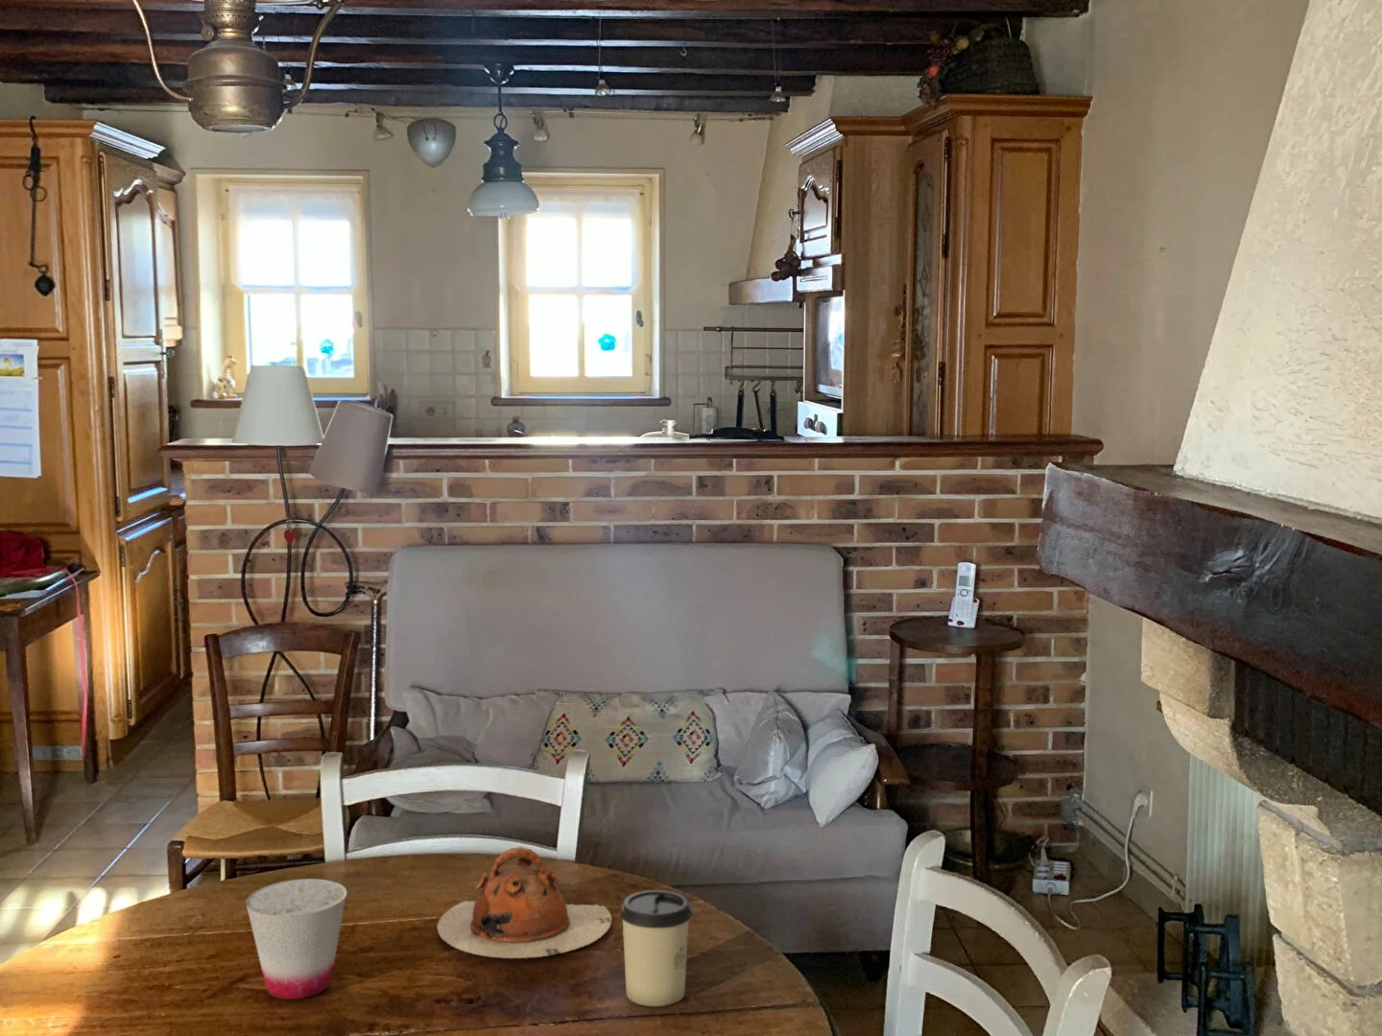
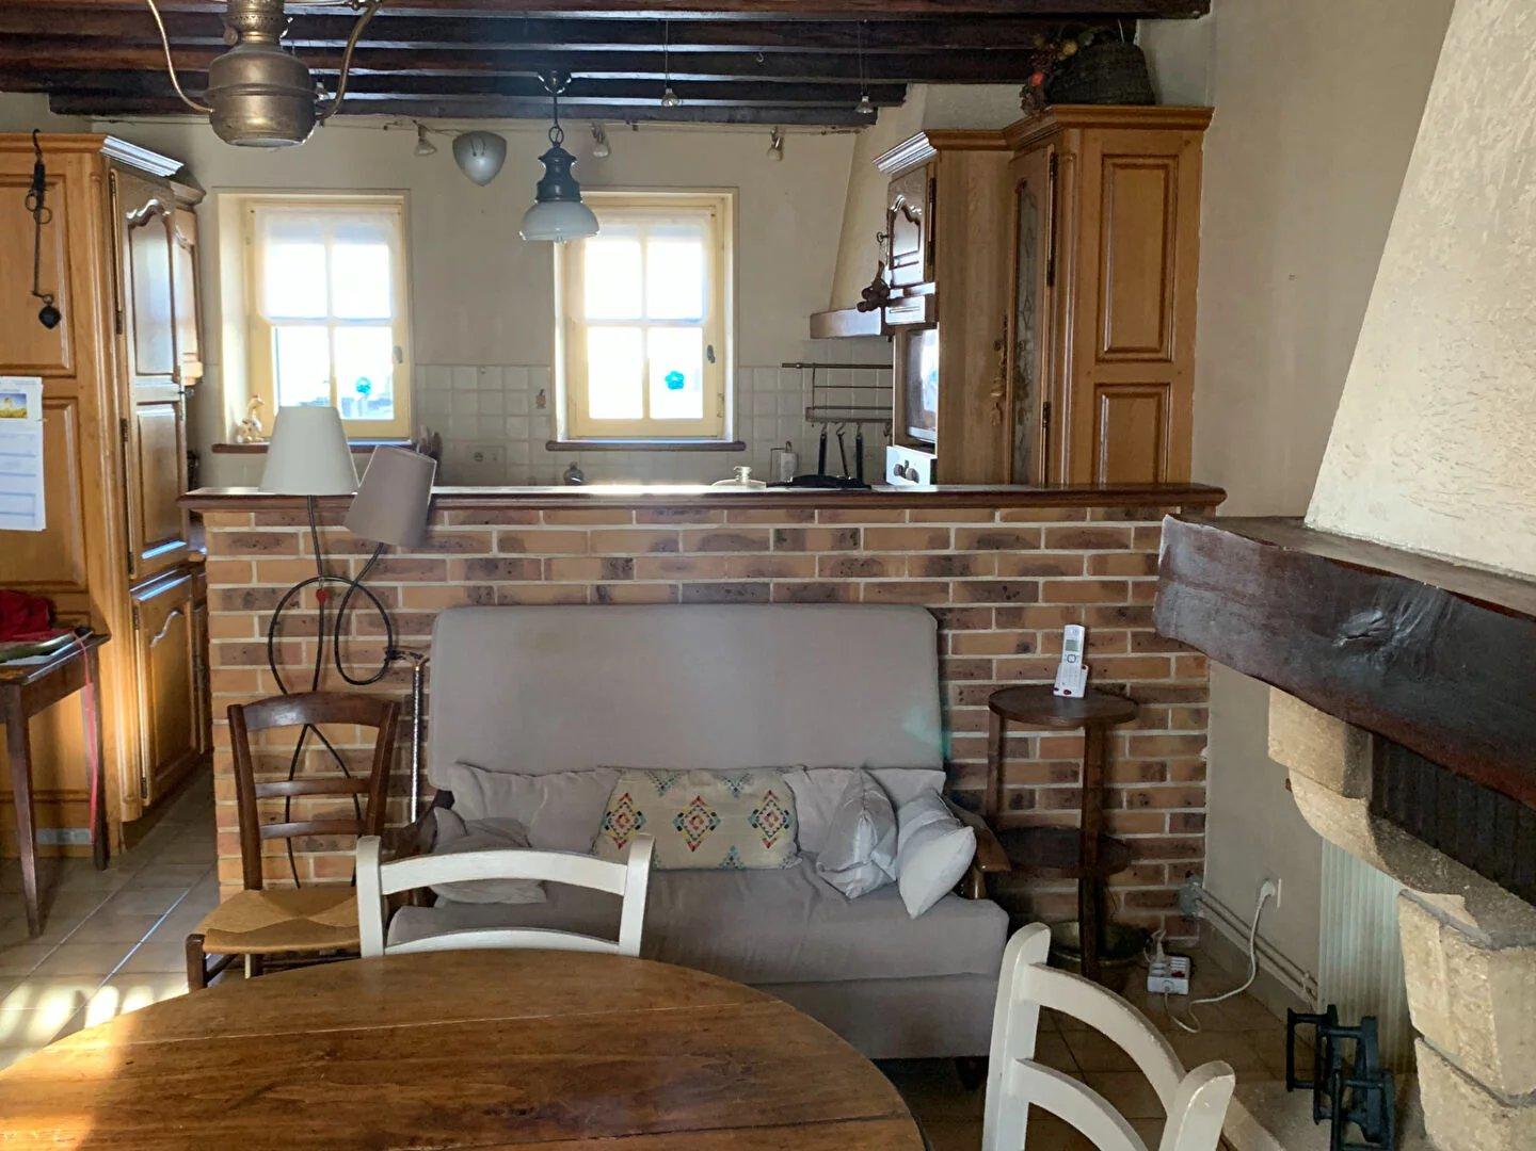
- cup (297, 941)
- teapot (525, 884)
- cup (655, 947)
